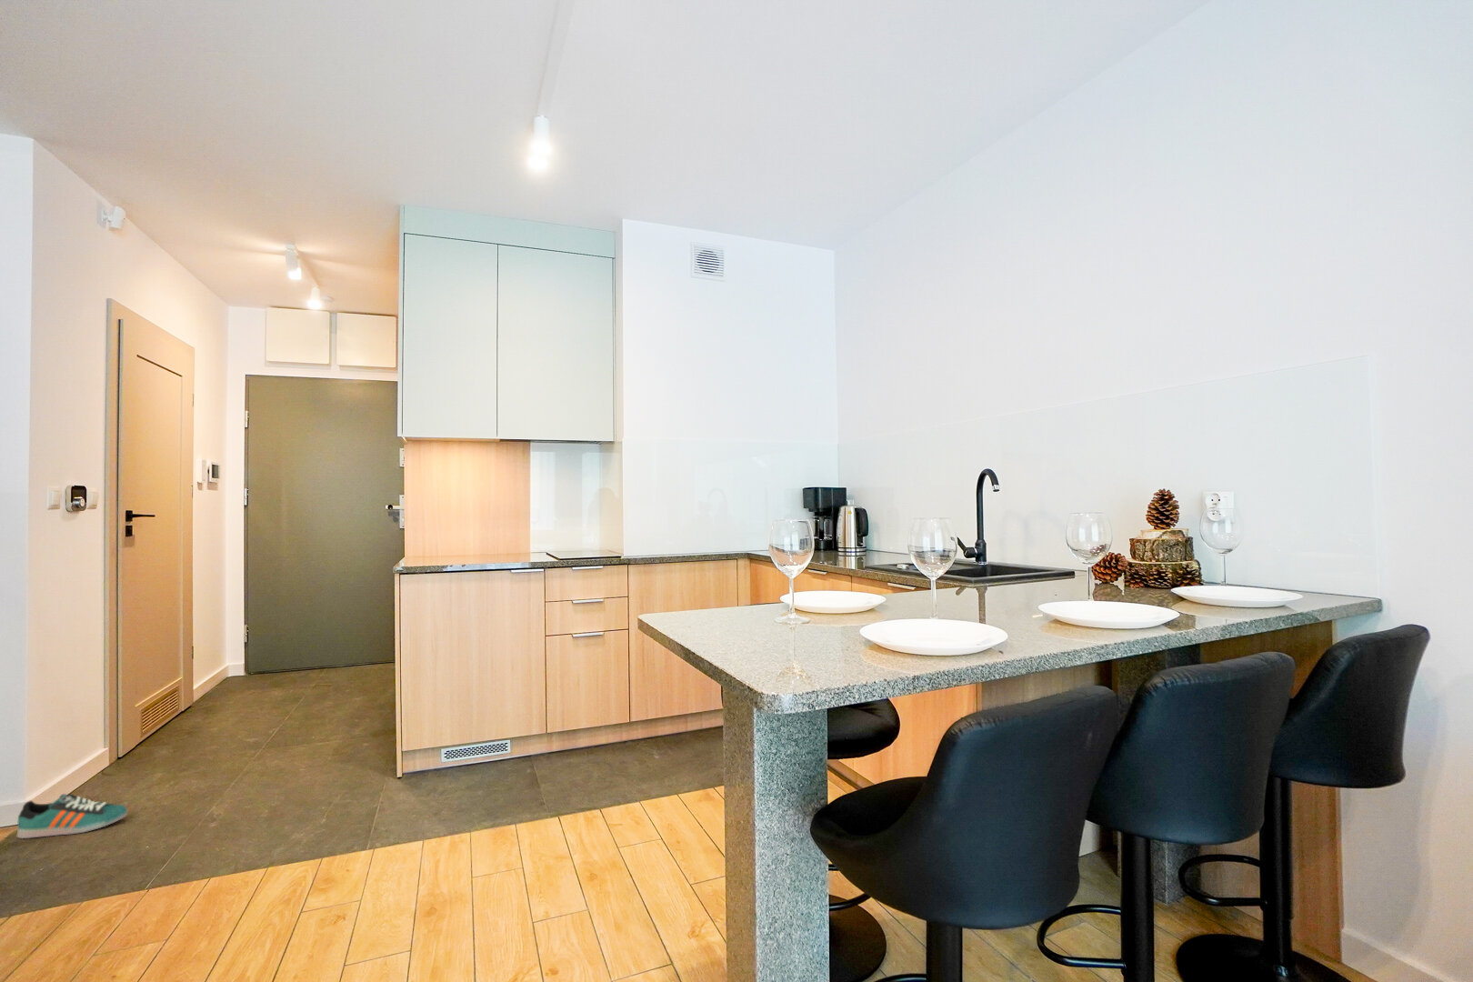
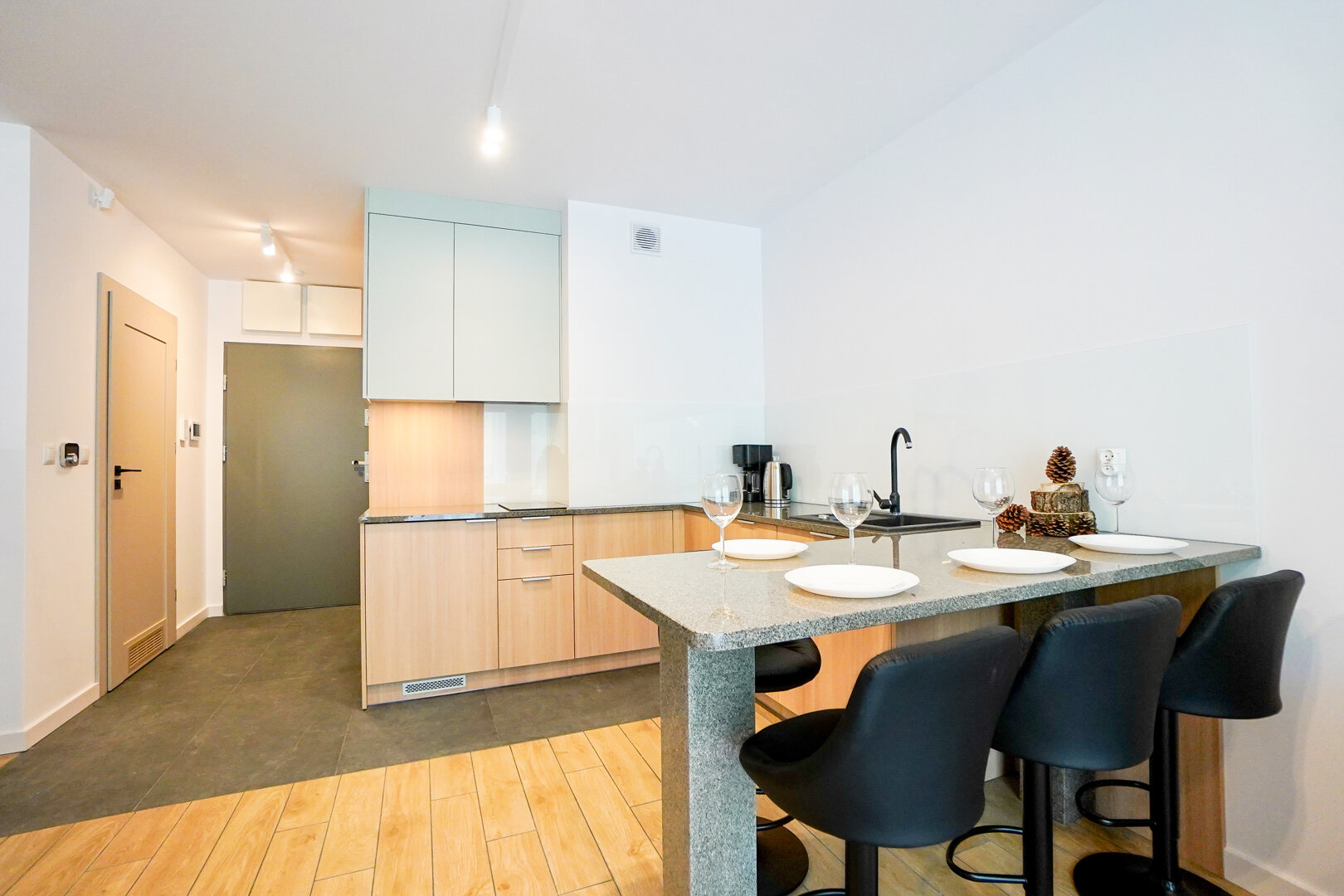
- sneaker (72, 811)
